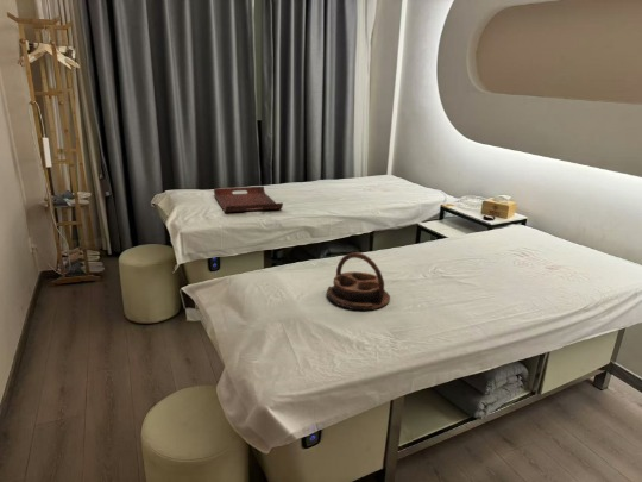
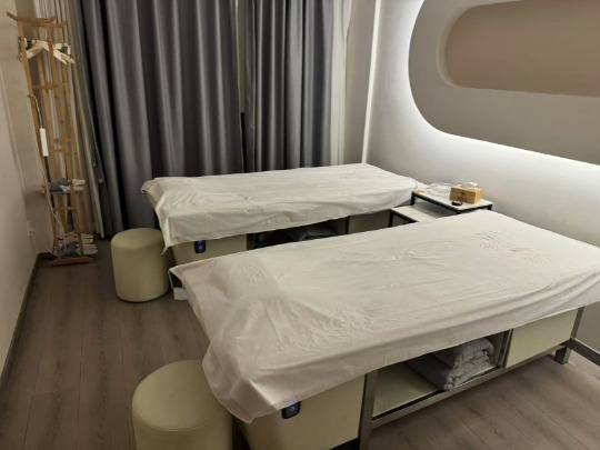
- serving tray (359, 275)
- serving tray (246, 199)
